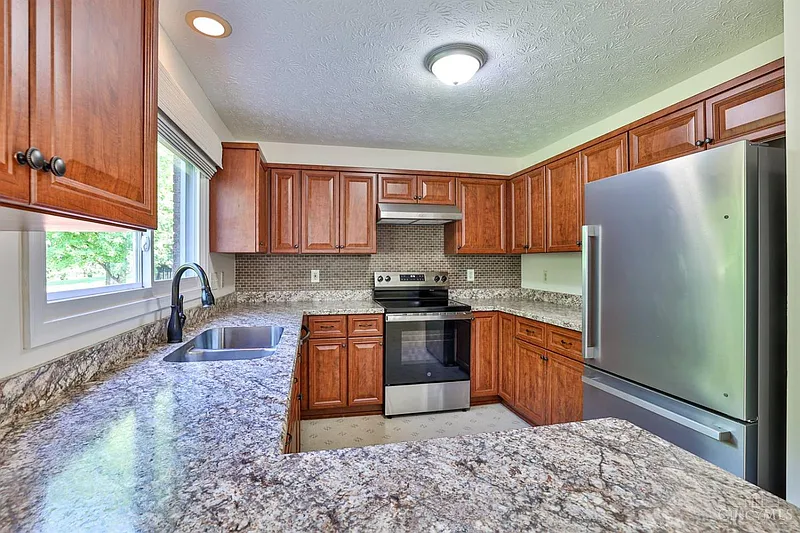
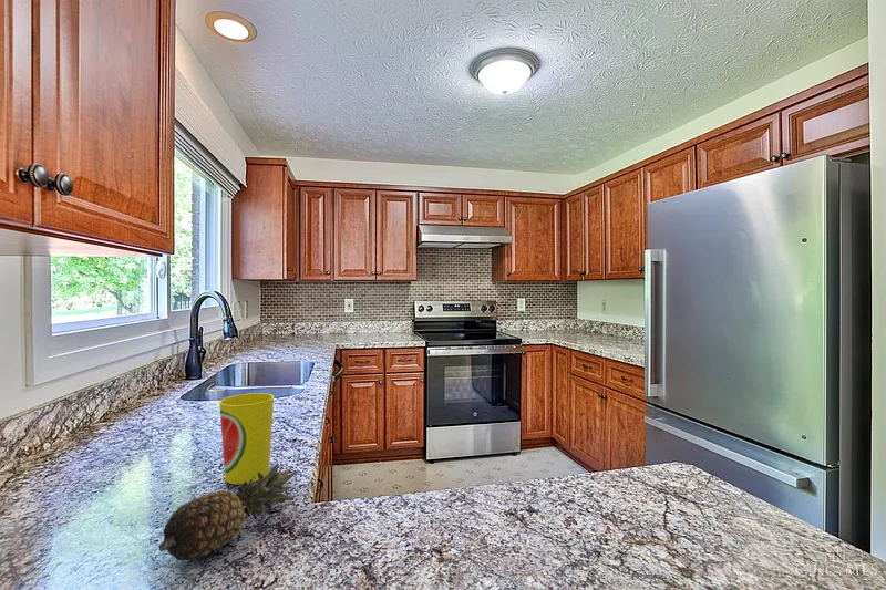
+ cup (247, 436)
+ fruit (234, 508)
